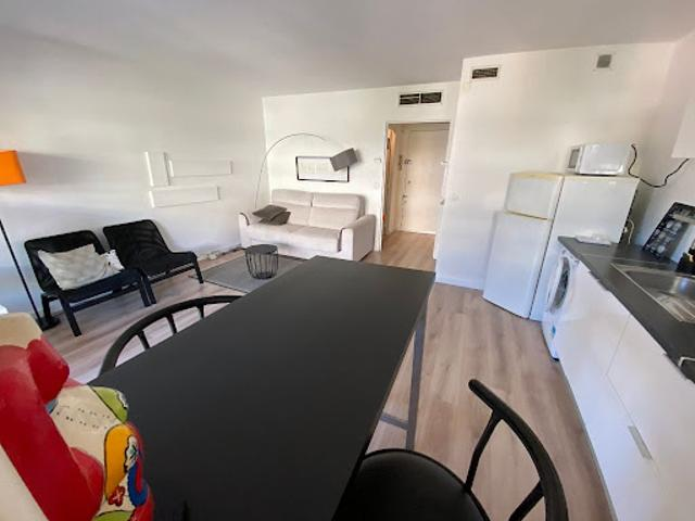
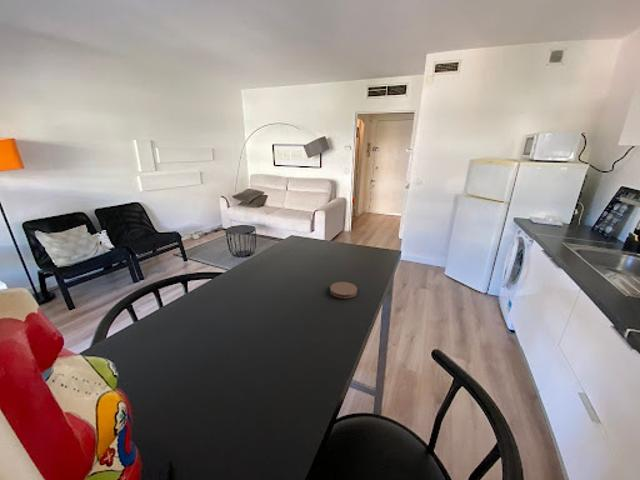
+ coaster (343, 289)
